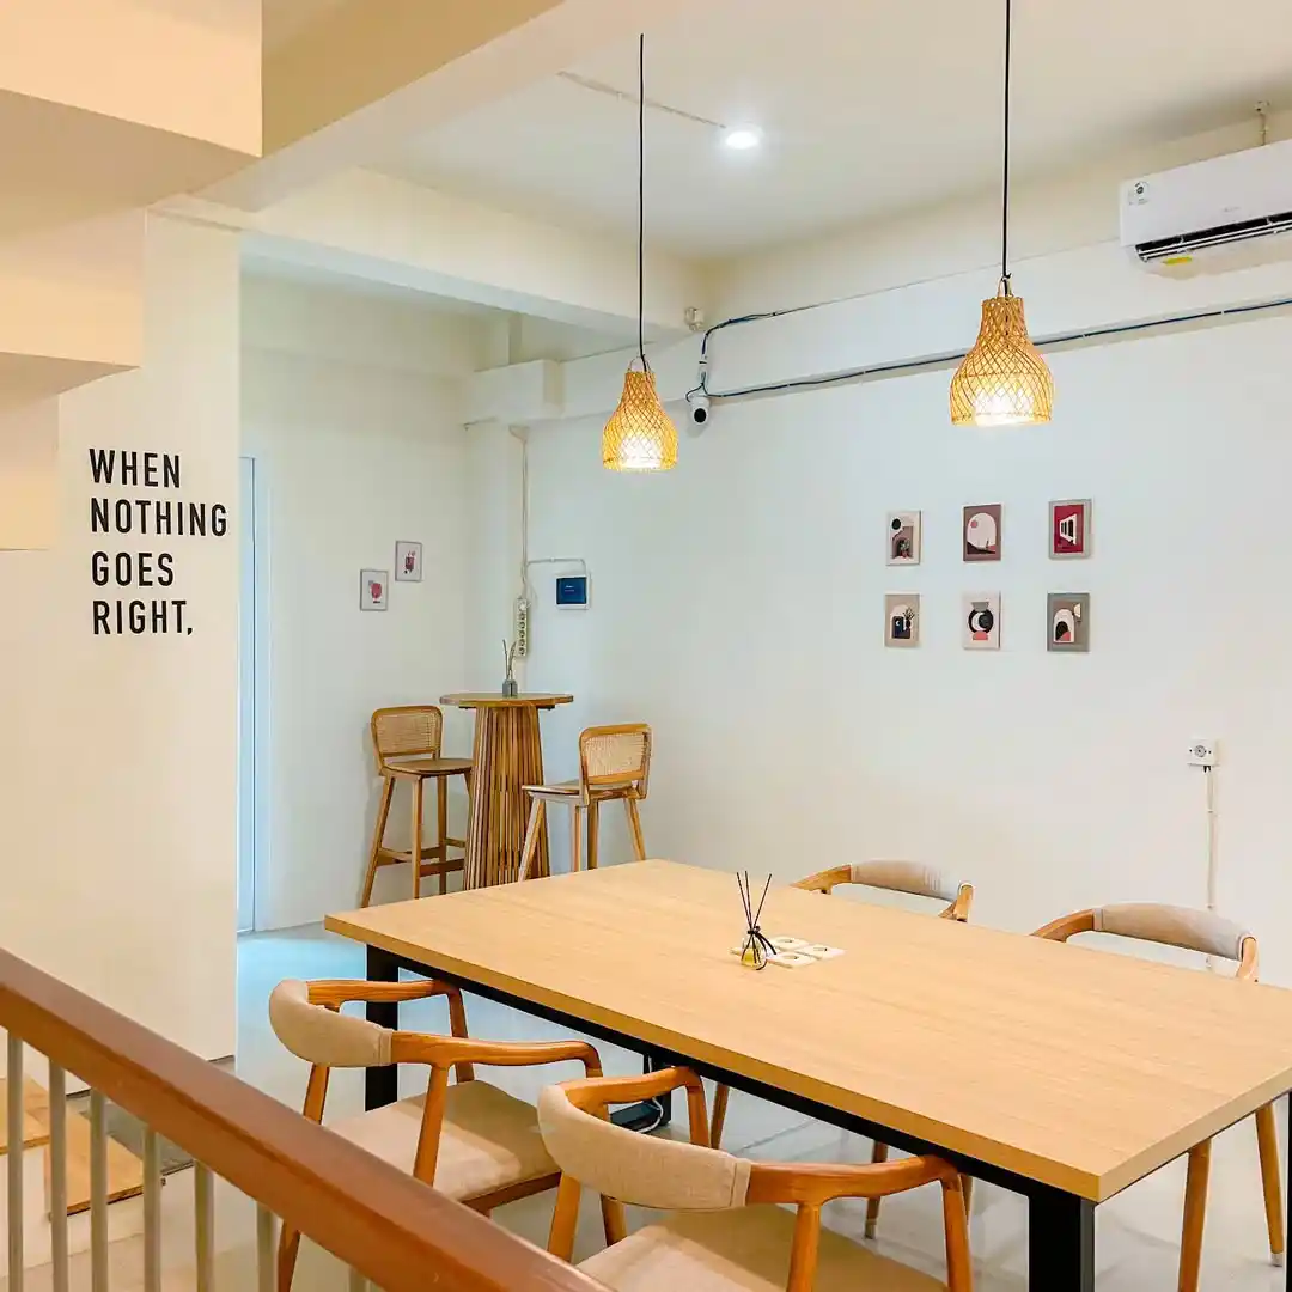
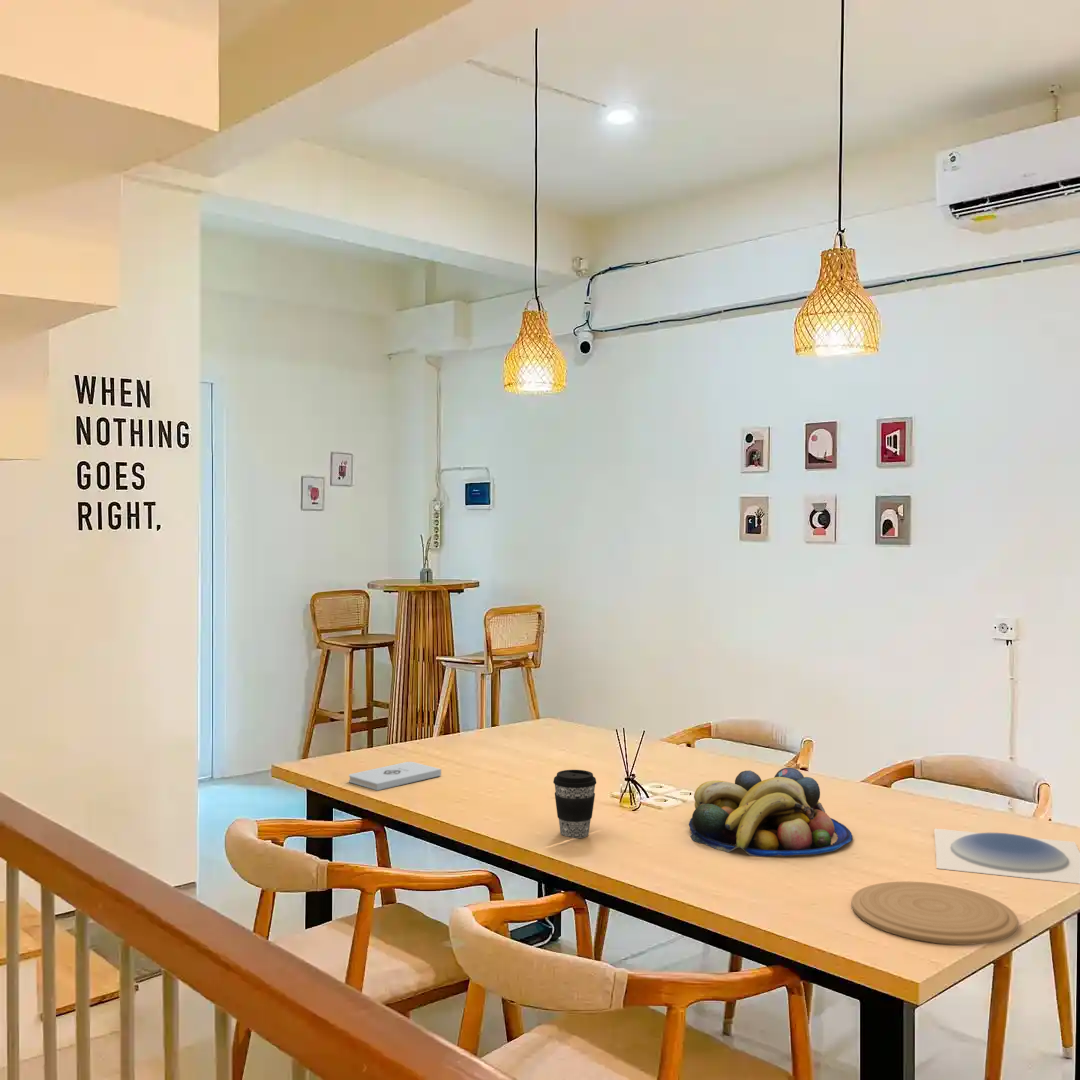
+ plate (1008, 847)
+ notepad (394, 775)
+ fruit bowl (769, 803)
+ coffee cup (574, 804)
+ plate (932, 909)
